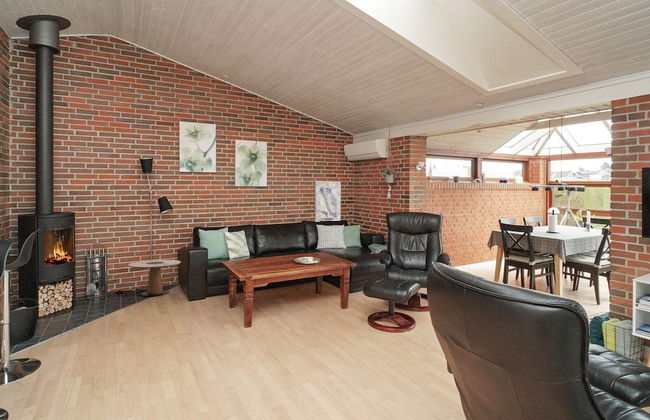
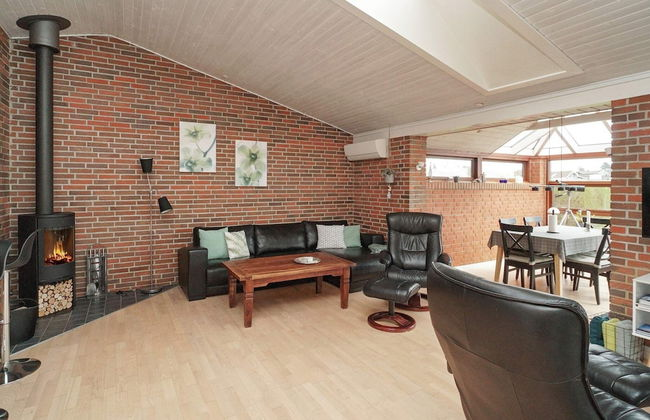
- side table (155, 277)
- wall art (327, 203)
